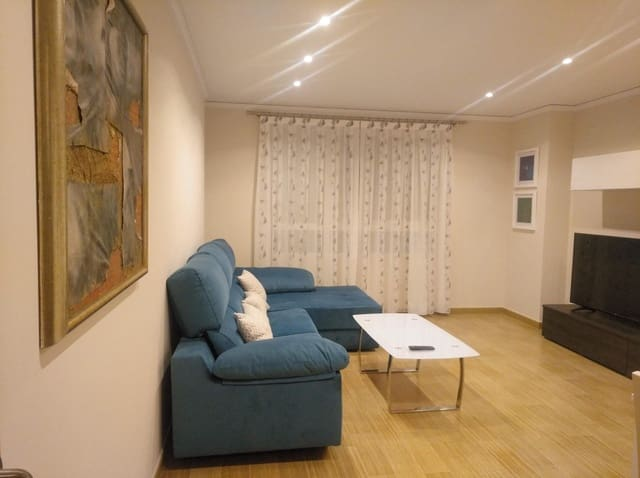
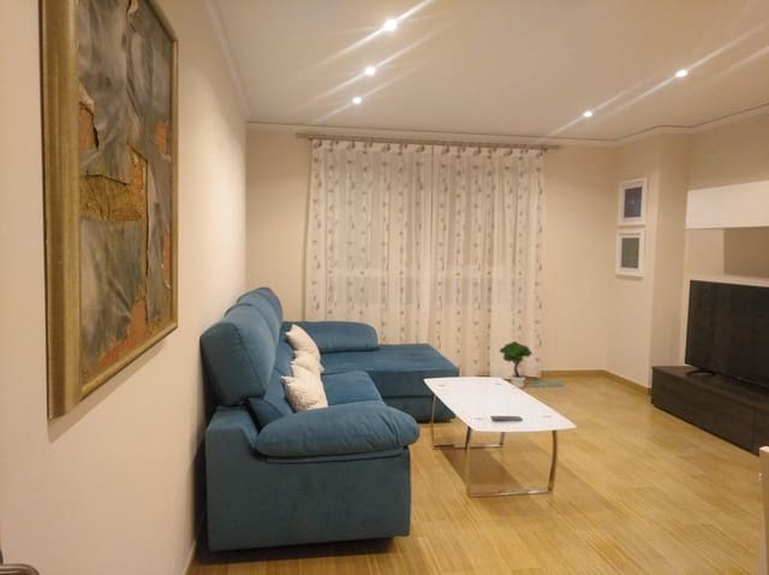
+ potted tree (527, 356)
